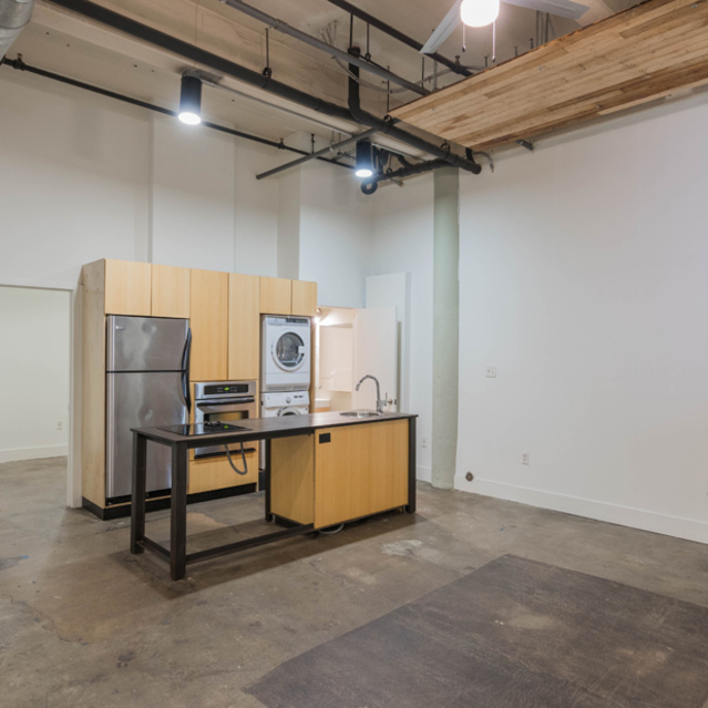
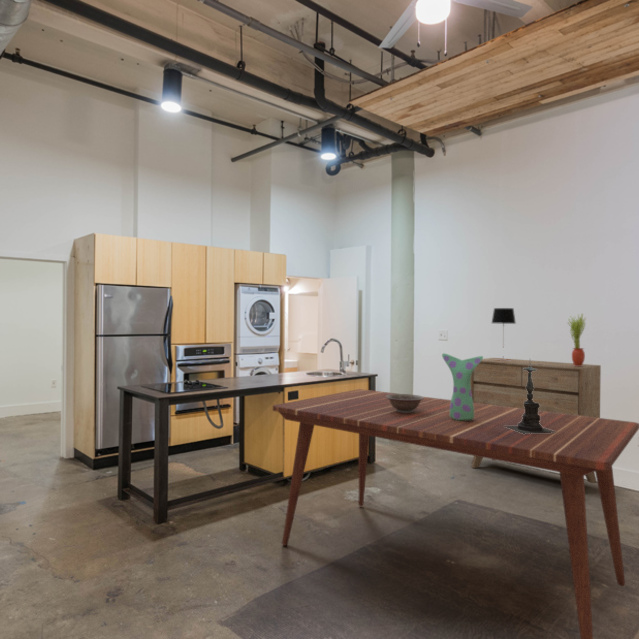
+ dresser (538, 410)
+ candle holder (530, 393)
+ table lamp (503, 334)
+ decorative bowl (404, 403)
+ vase (462, 386)
+ dining table (446, 450)
+ potted plant (576, 339)
